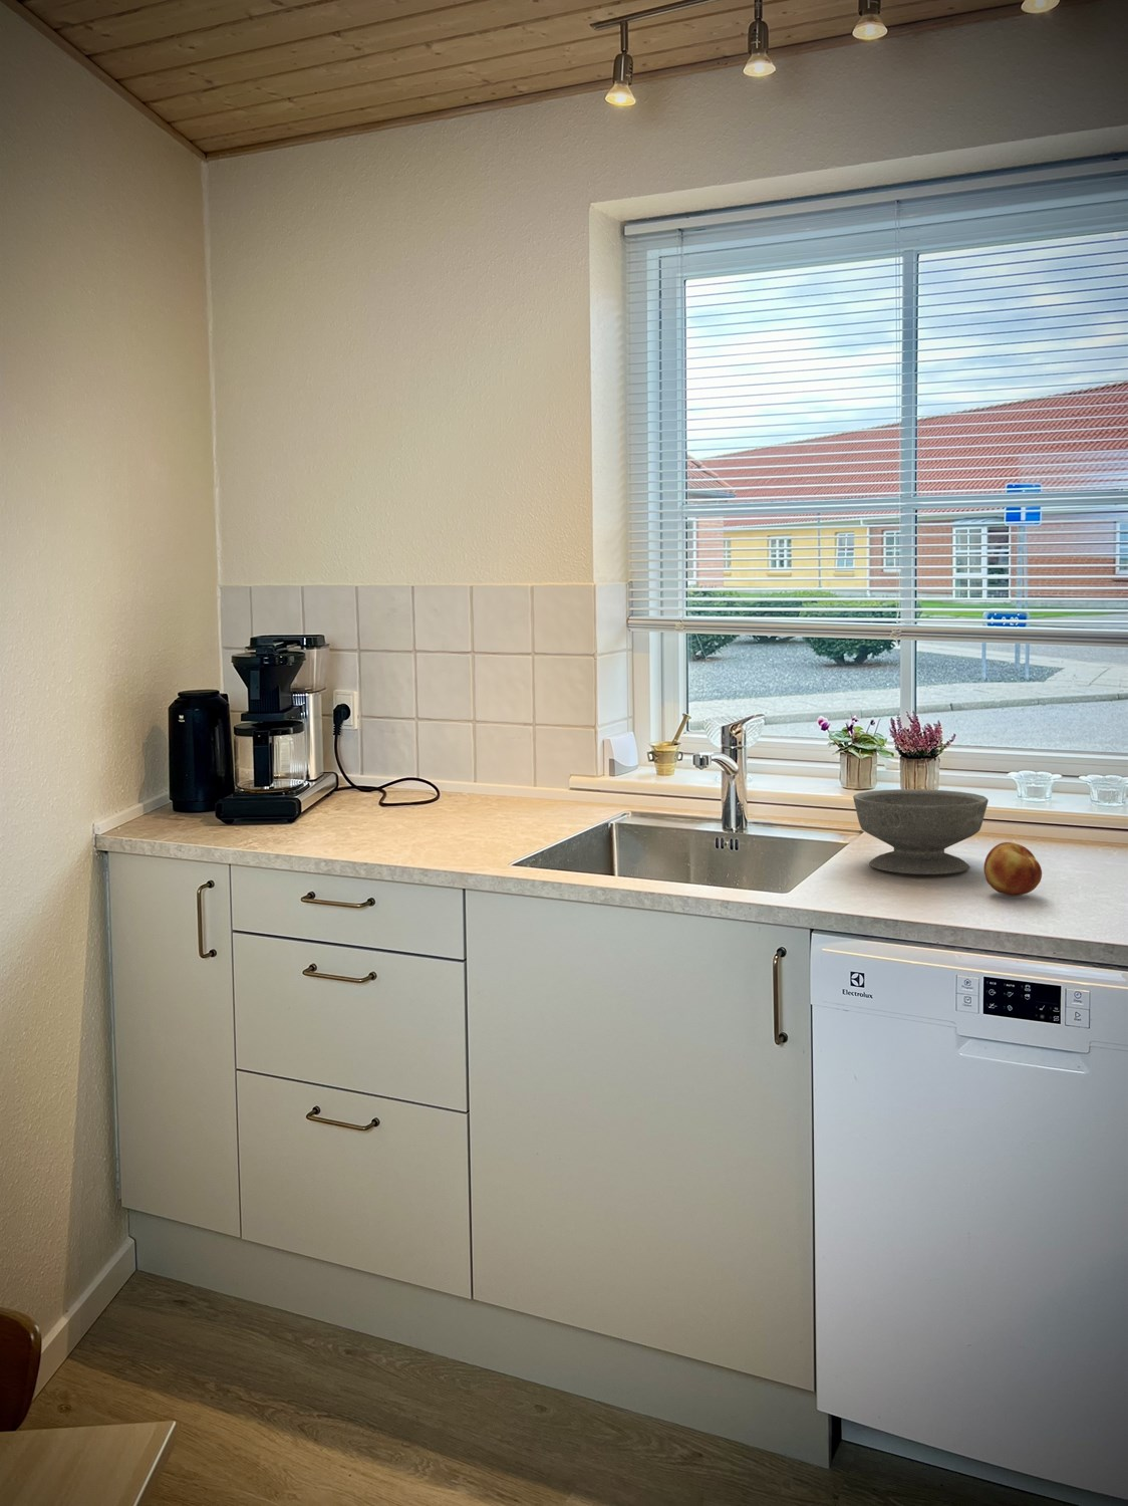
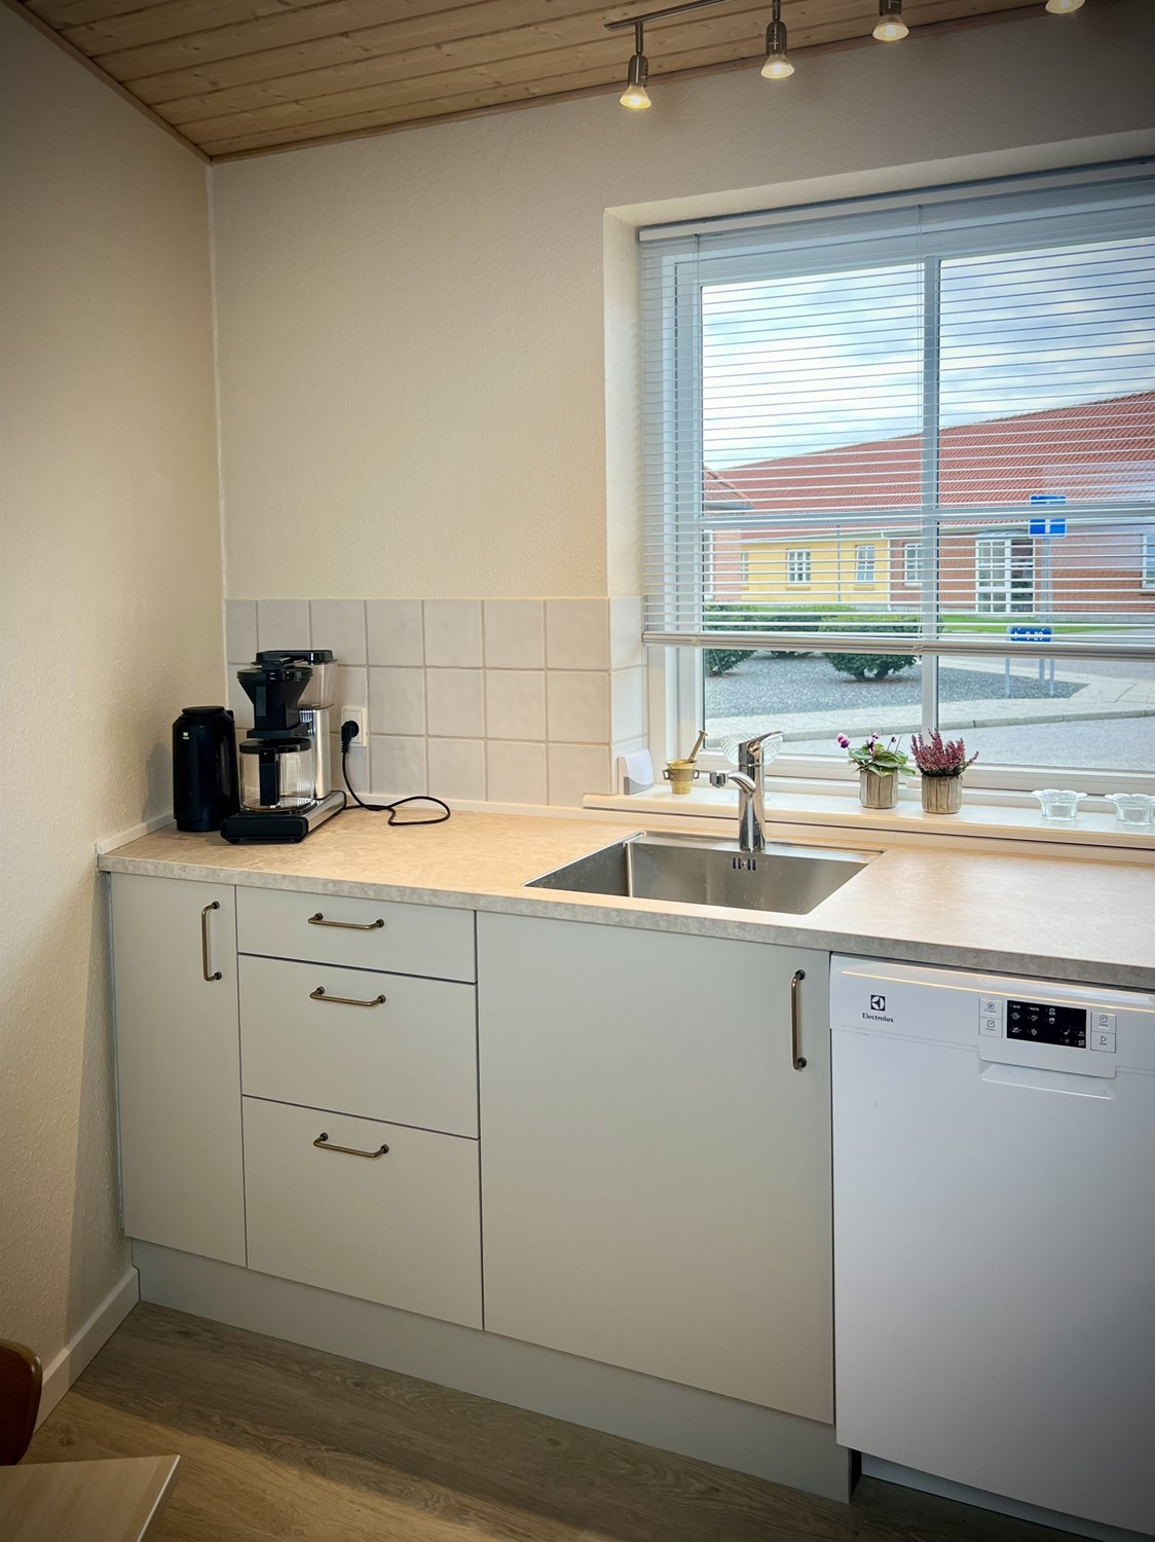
- bowl (918, 832)
- fruit (1012, 869)
